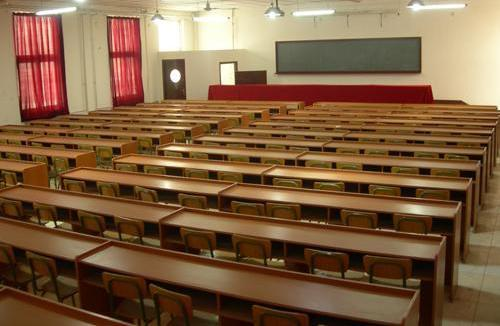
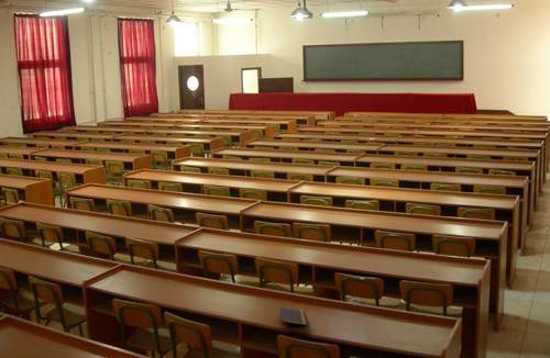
+ notepad (293, 315)
